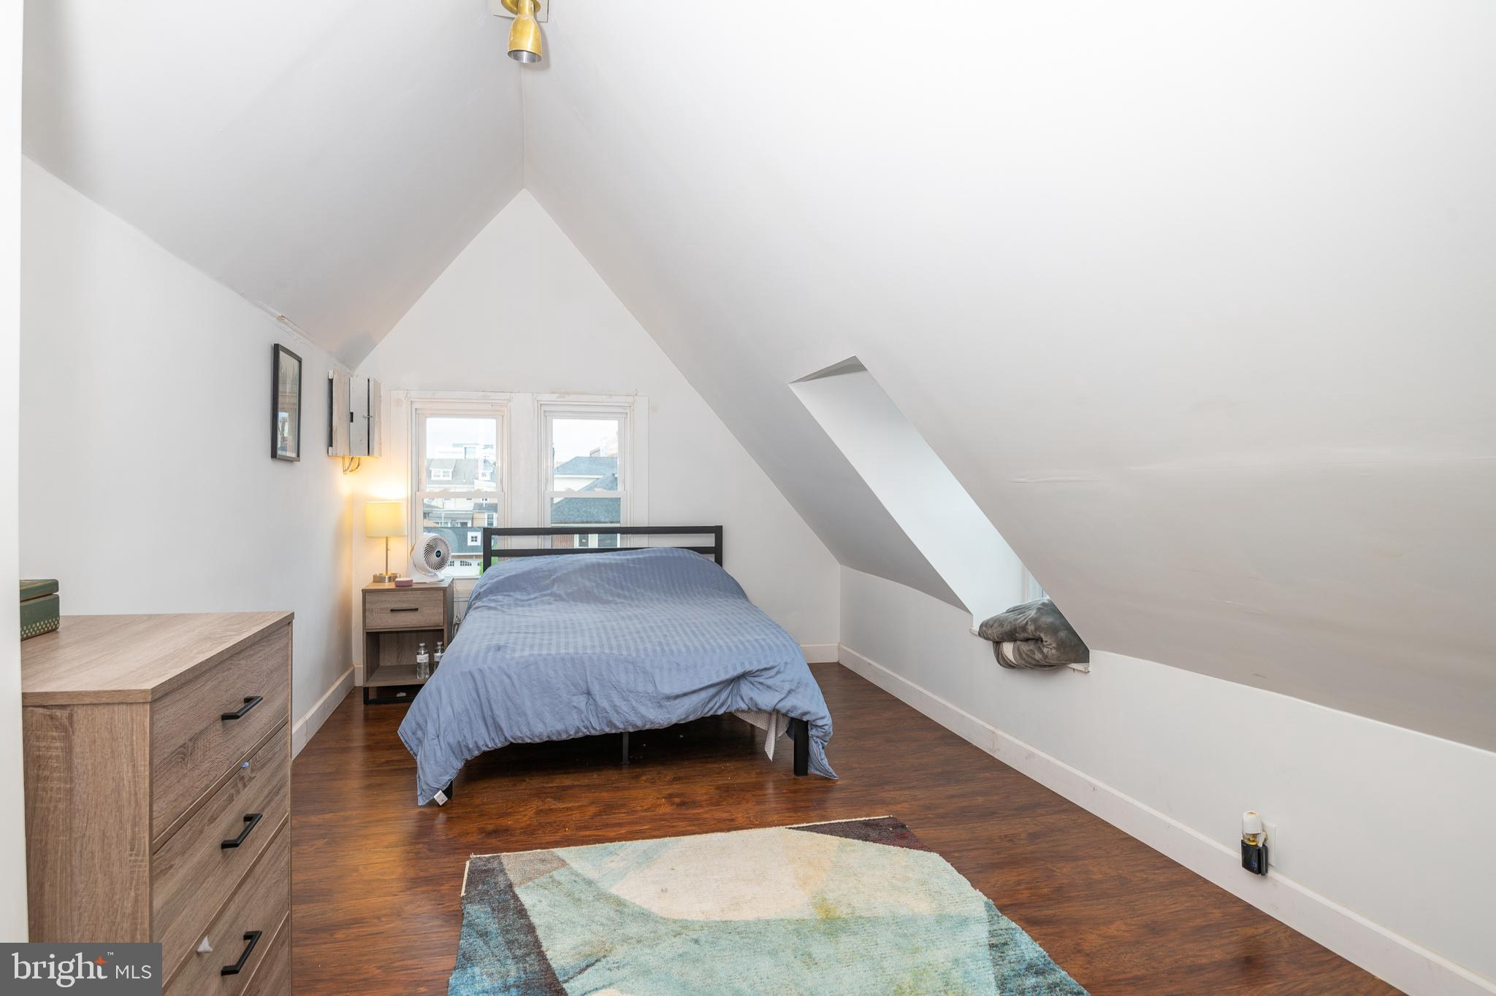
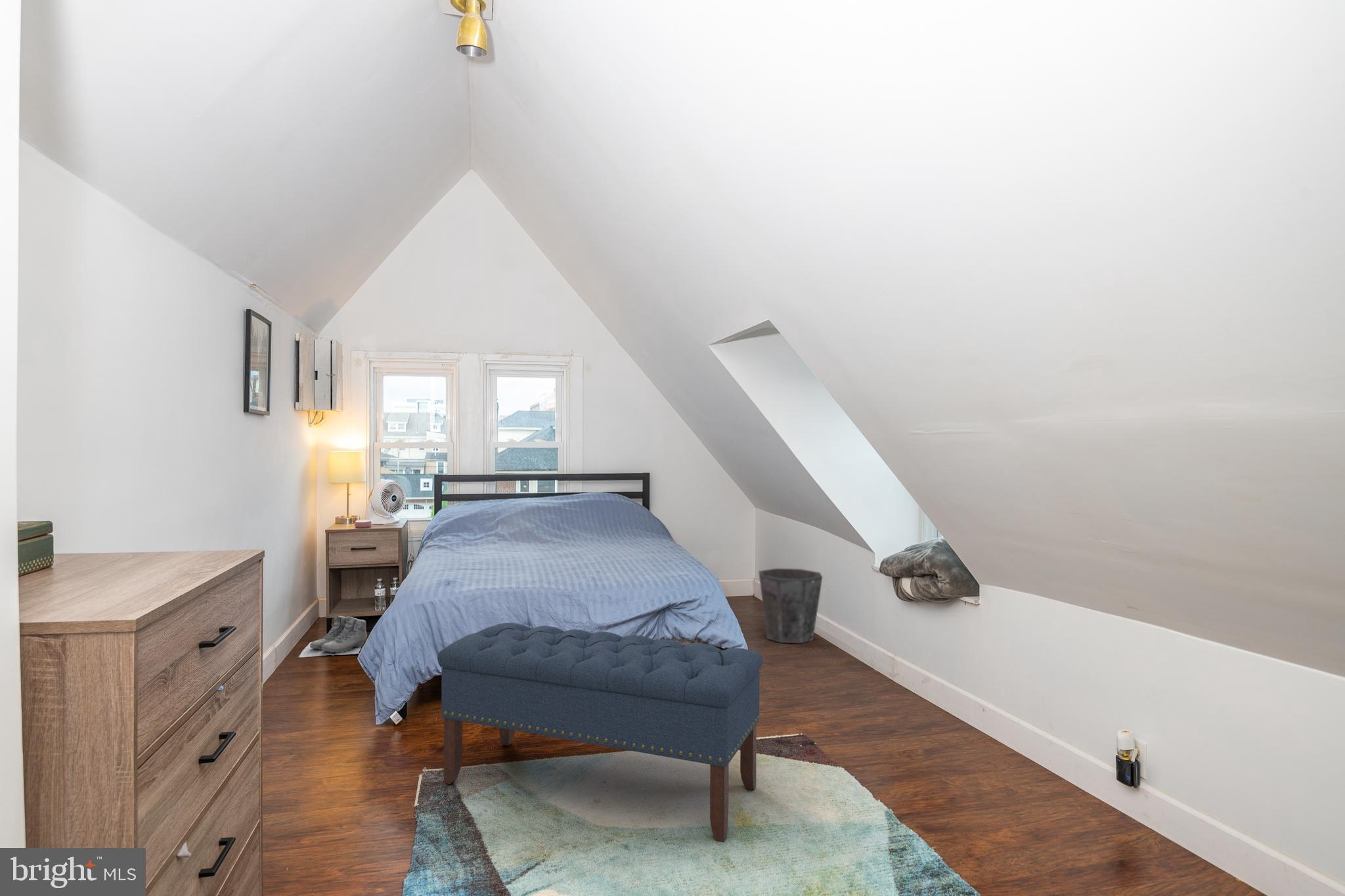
+ waste bin (789, 605)
+ bench (600, 714)
+ boots (338, 631)
